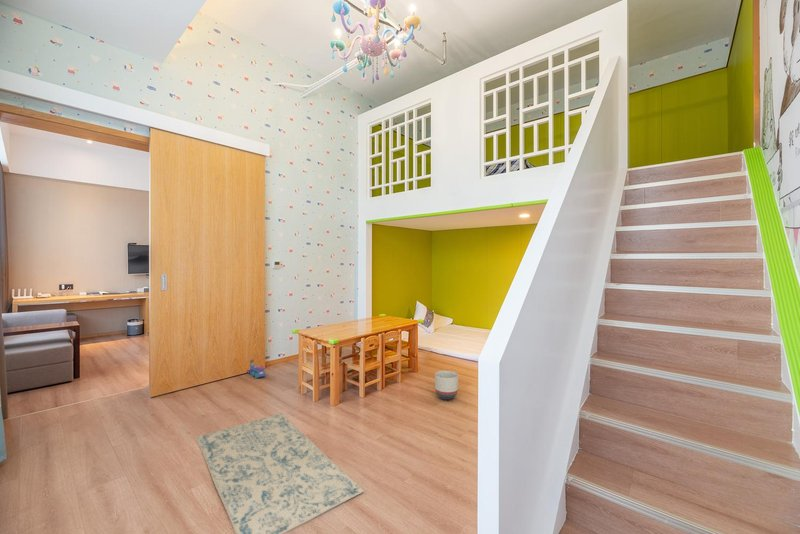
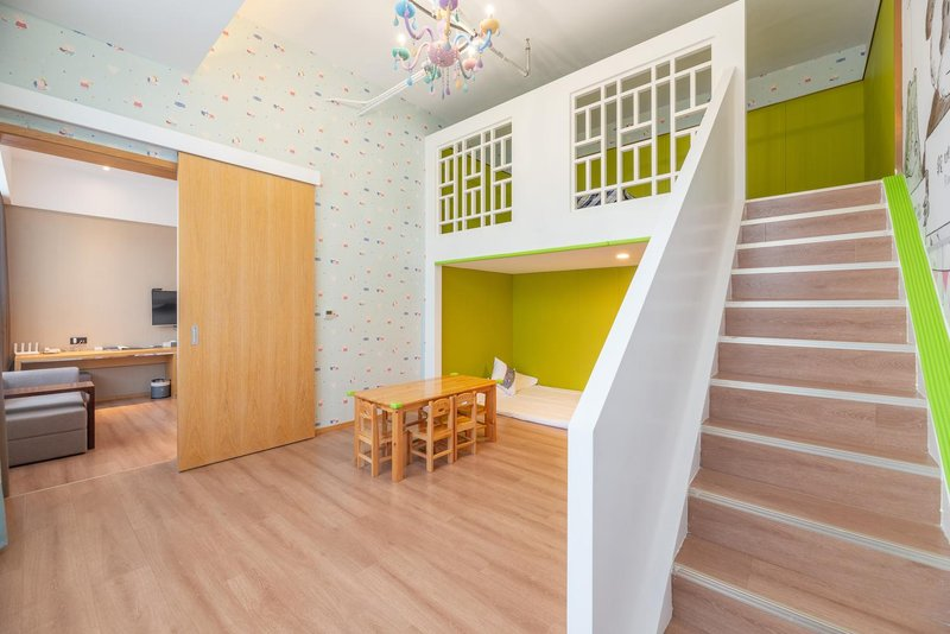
- rug (268, 460)
- planter (446, 386)
- toy train (255, 368)
